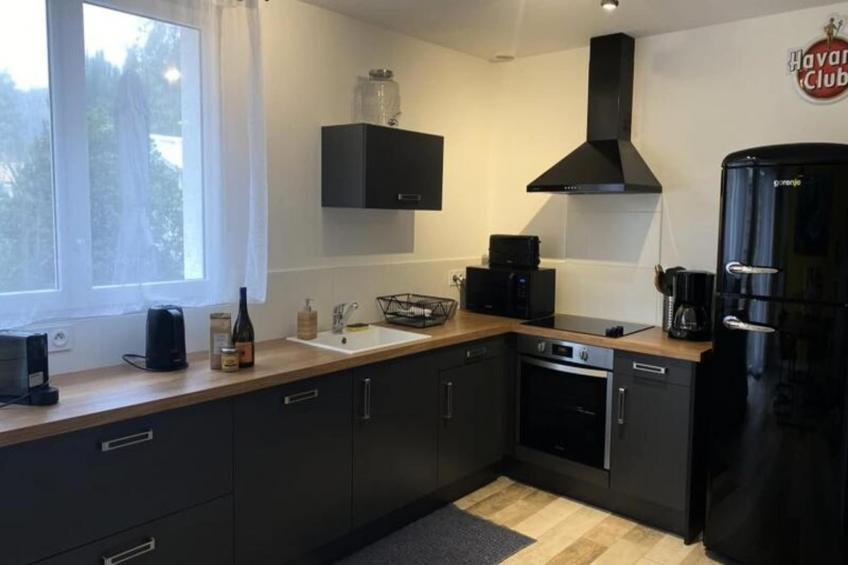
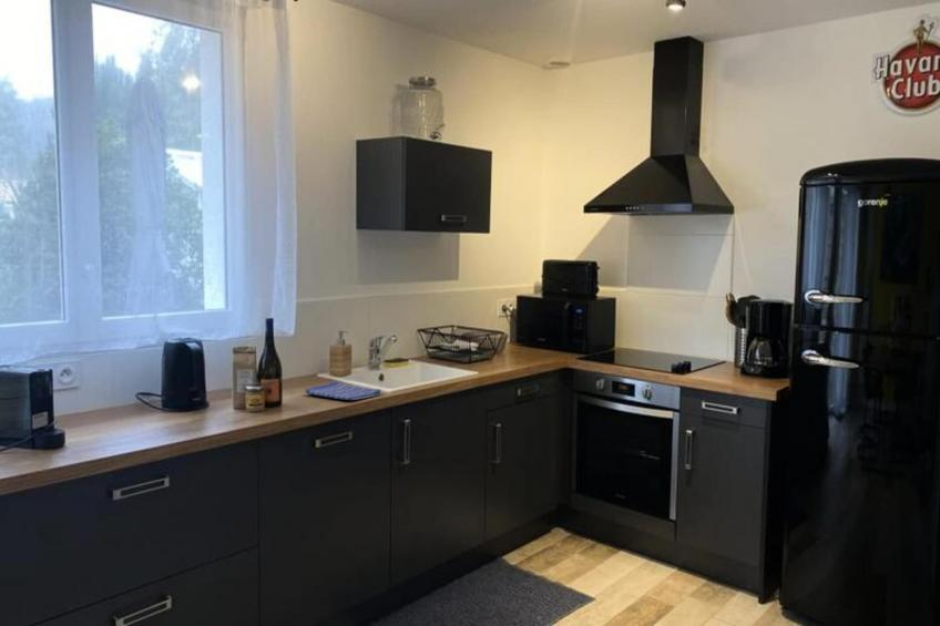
+ dish towel (343, 390)
